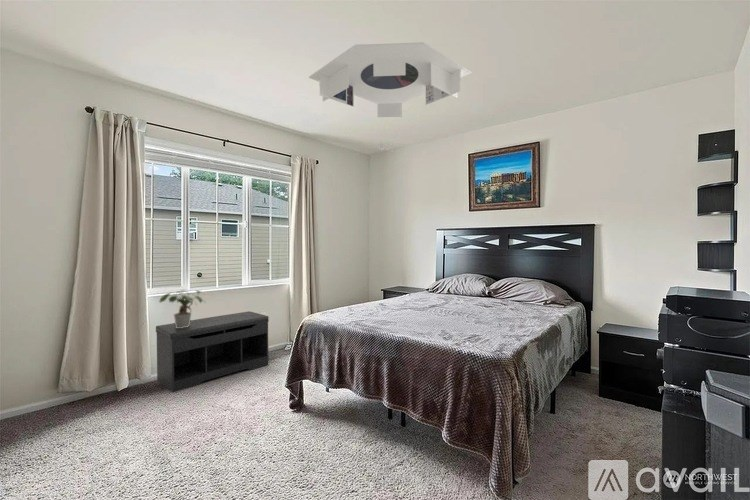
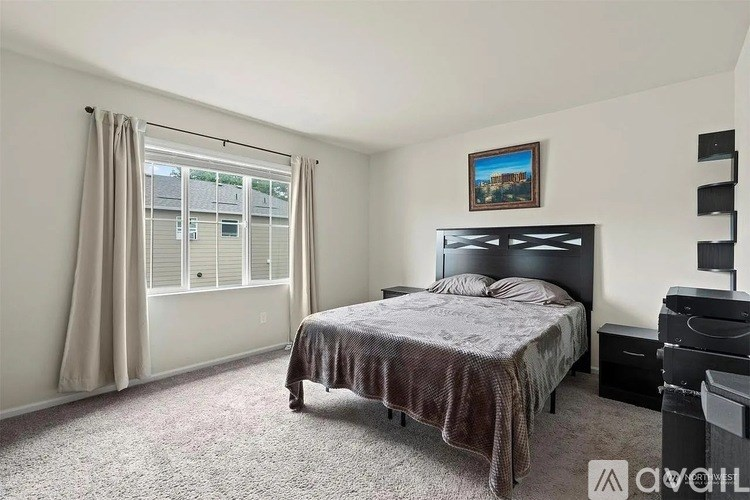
- potted plant (187, 307)
- bench (215, 346)
- ceiling light (389, 116)
